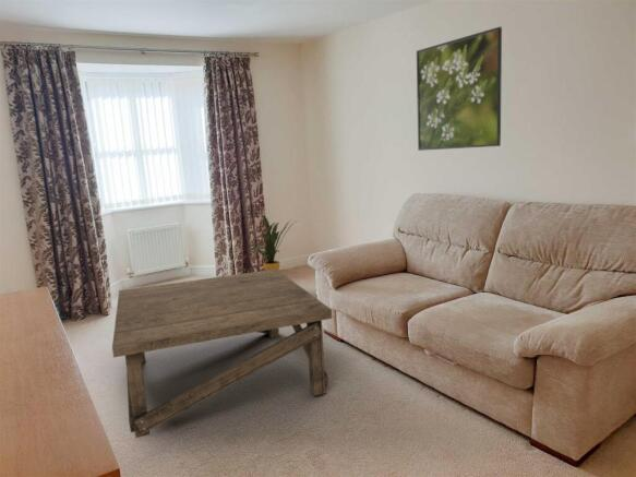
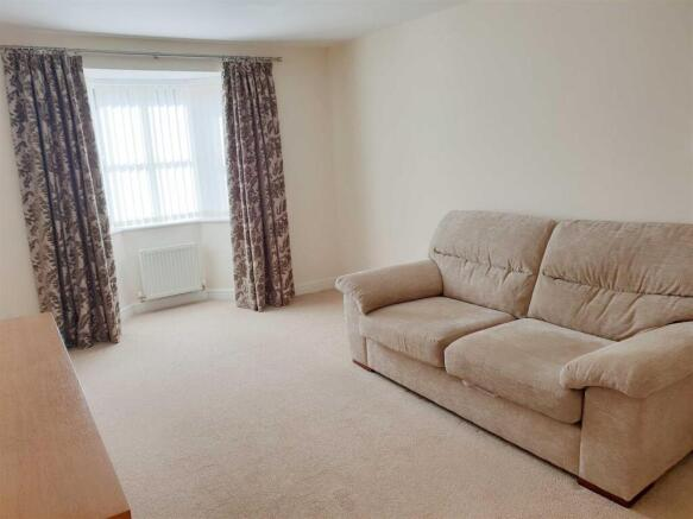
- house plant (273, 252)
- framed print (455, 95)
- coffee table (217, 337)
